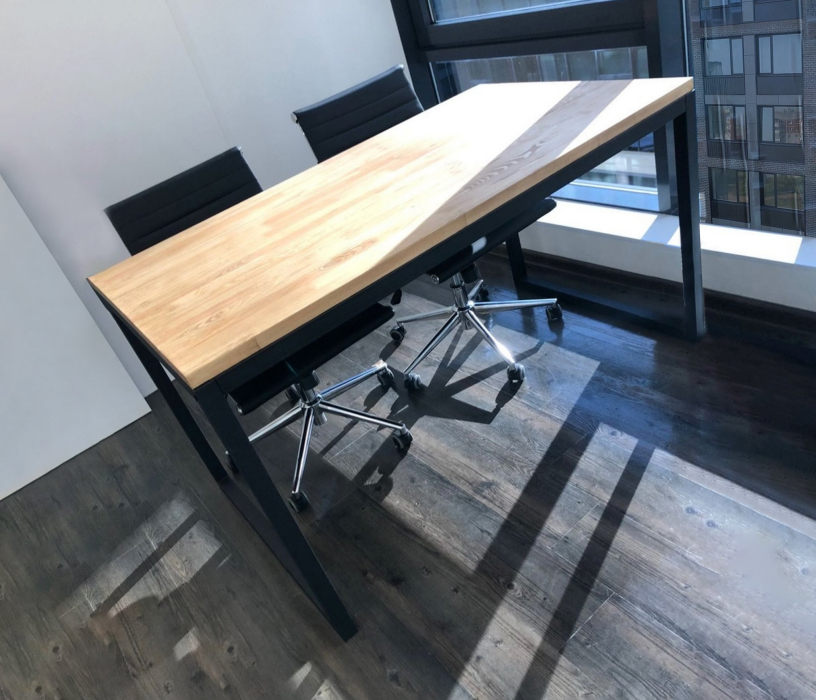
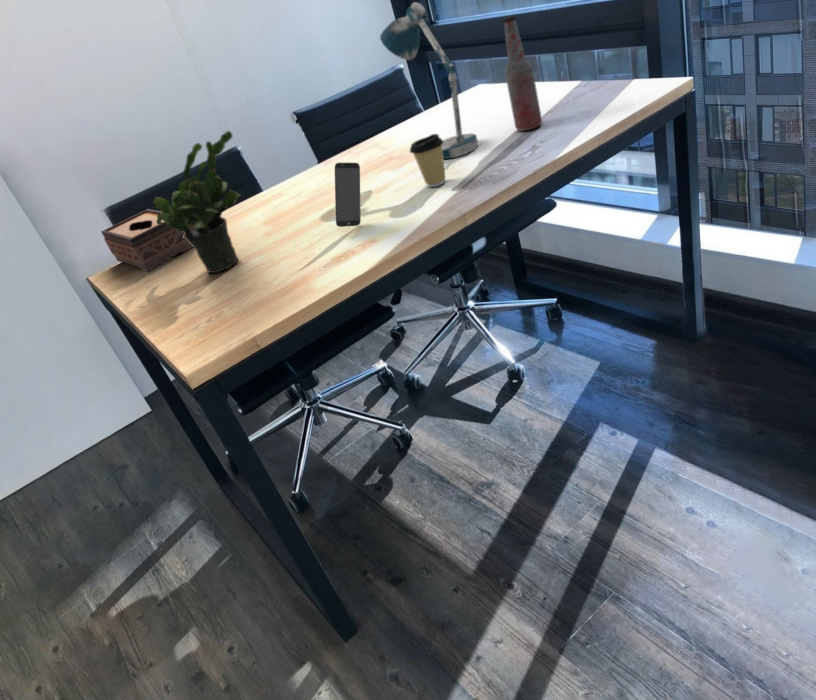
+ coffee cup (430, 161)
+ smartphone (347, 194)
+ potted plant (206, 204)
+ tissue box (147, 238)
+ bottle (519, 74)
+ desk lamp (449, 80)
